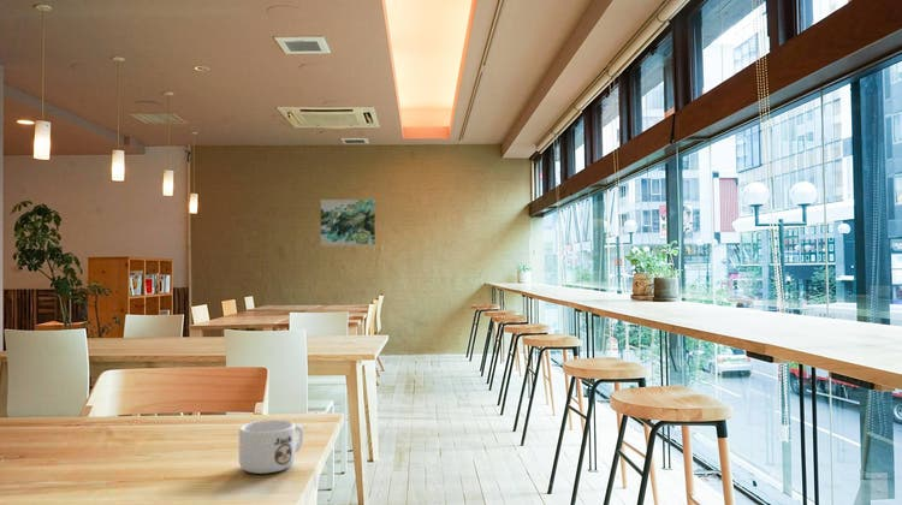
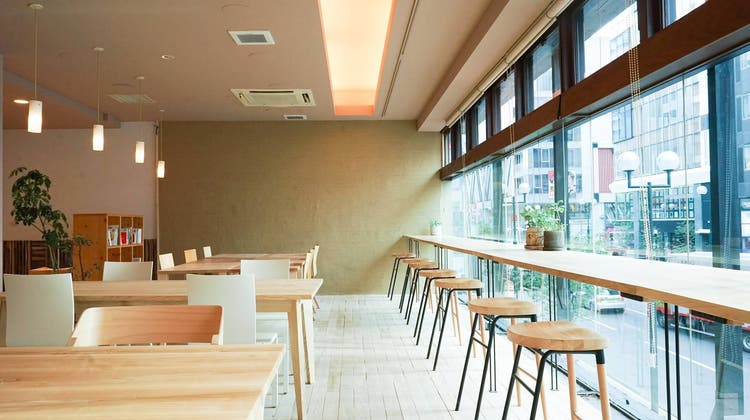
- mug (274, 444)
- wall art (348, 222)
